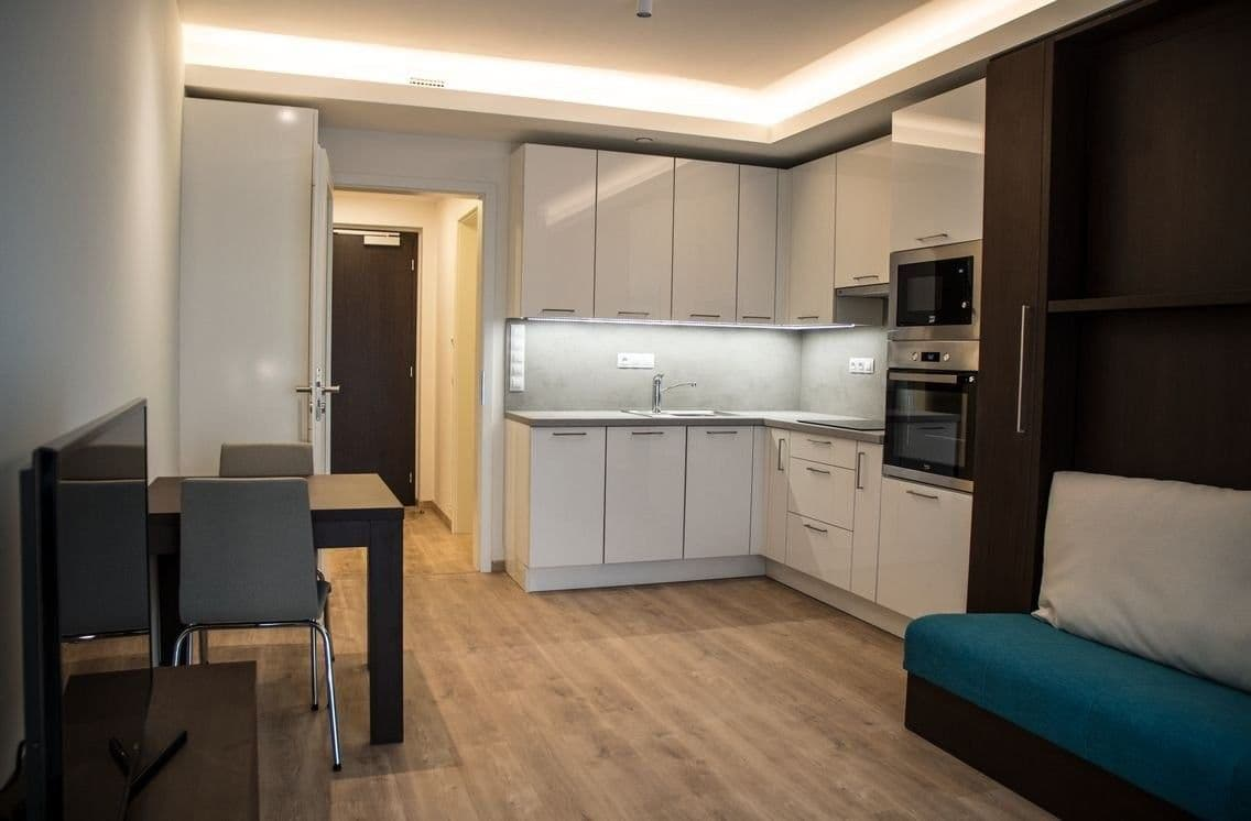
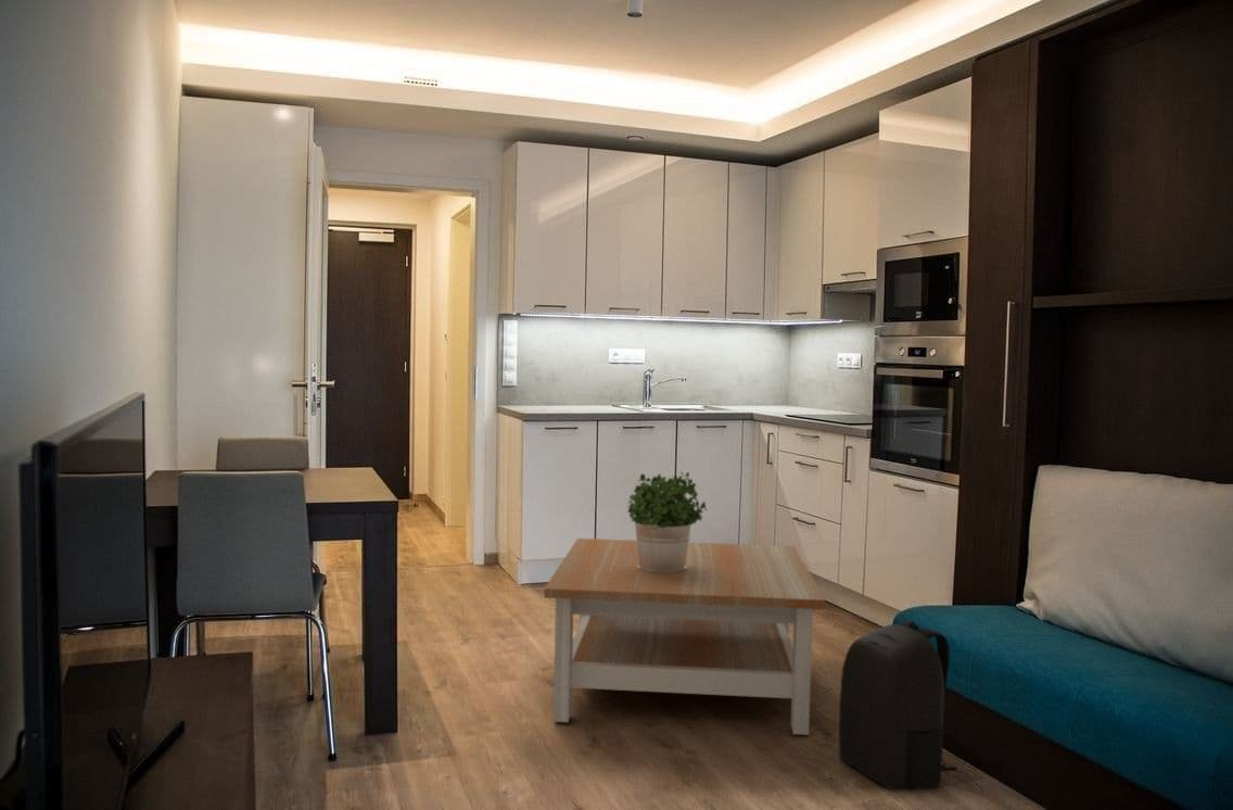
+ backpack (902, 693)
+ potted plant (668, 519)
+ coffee table (682, 627)
